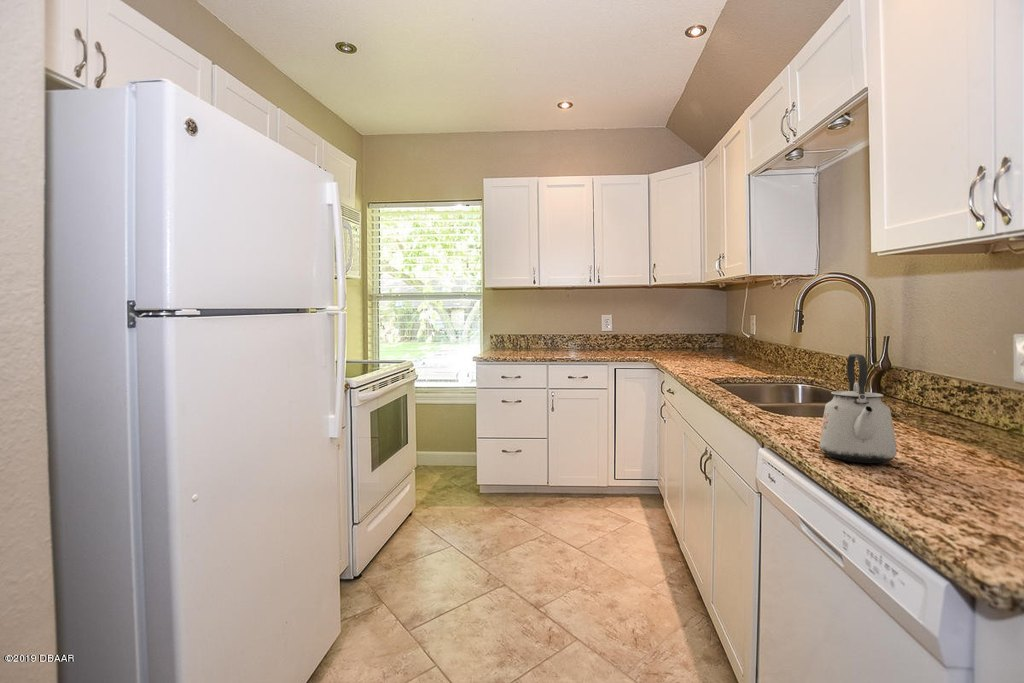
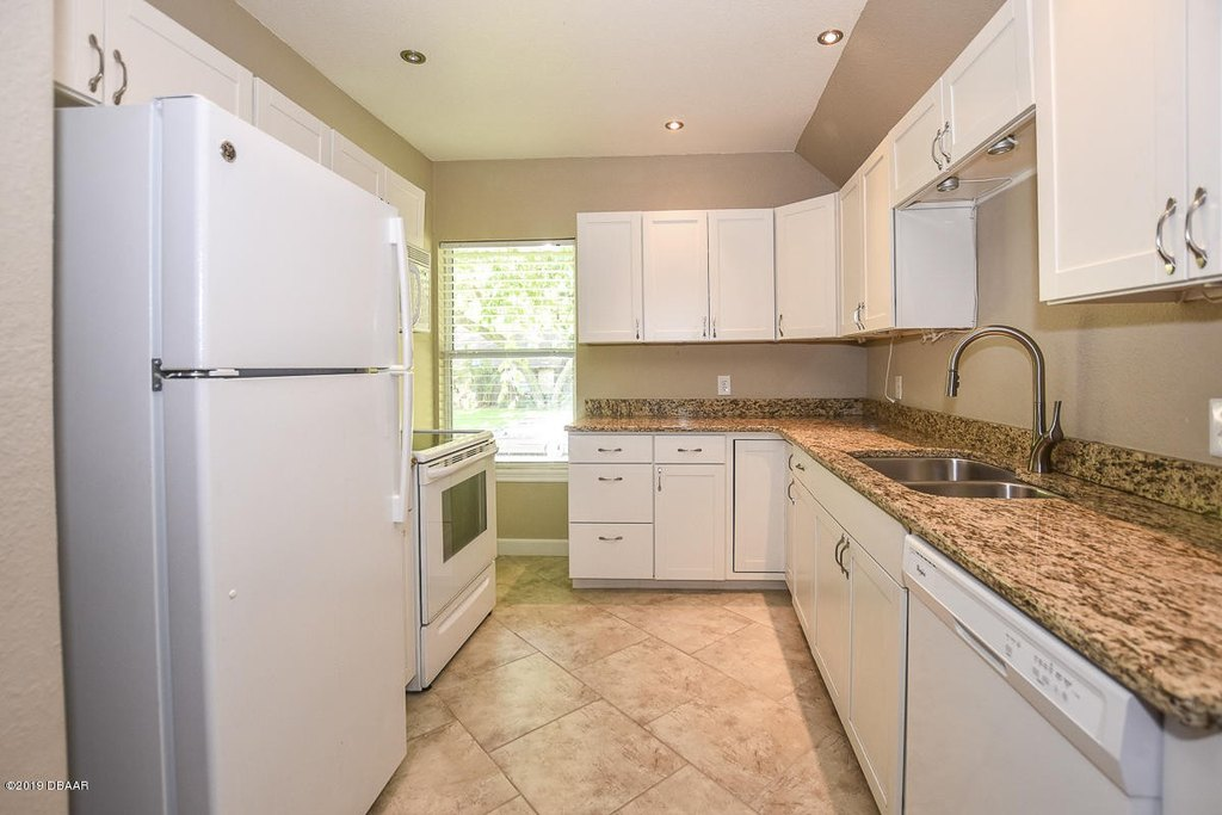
- kettle (859, 408)
